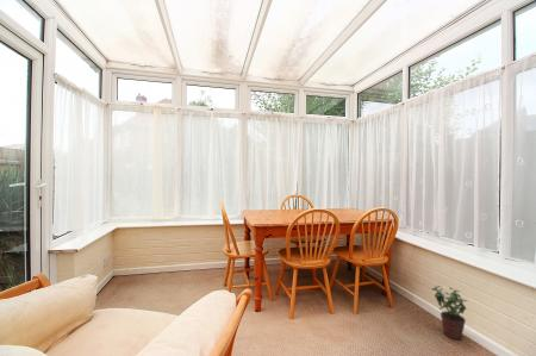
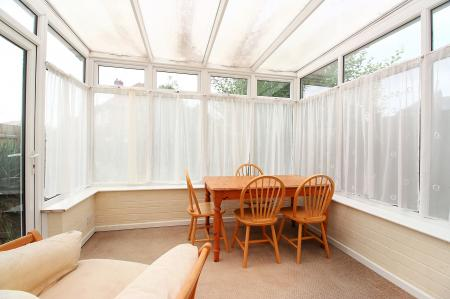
- potted plant (451, 311)
